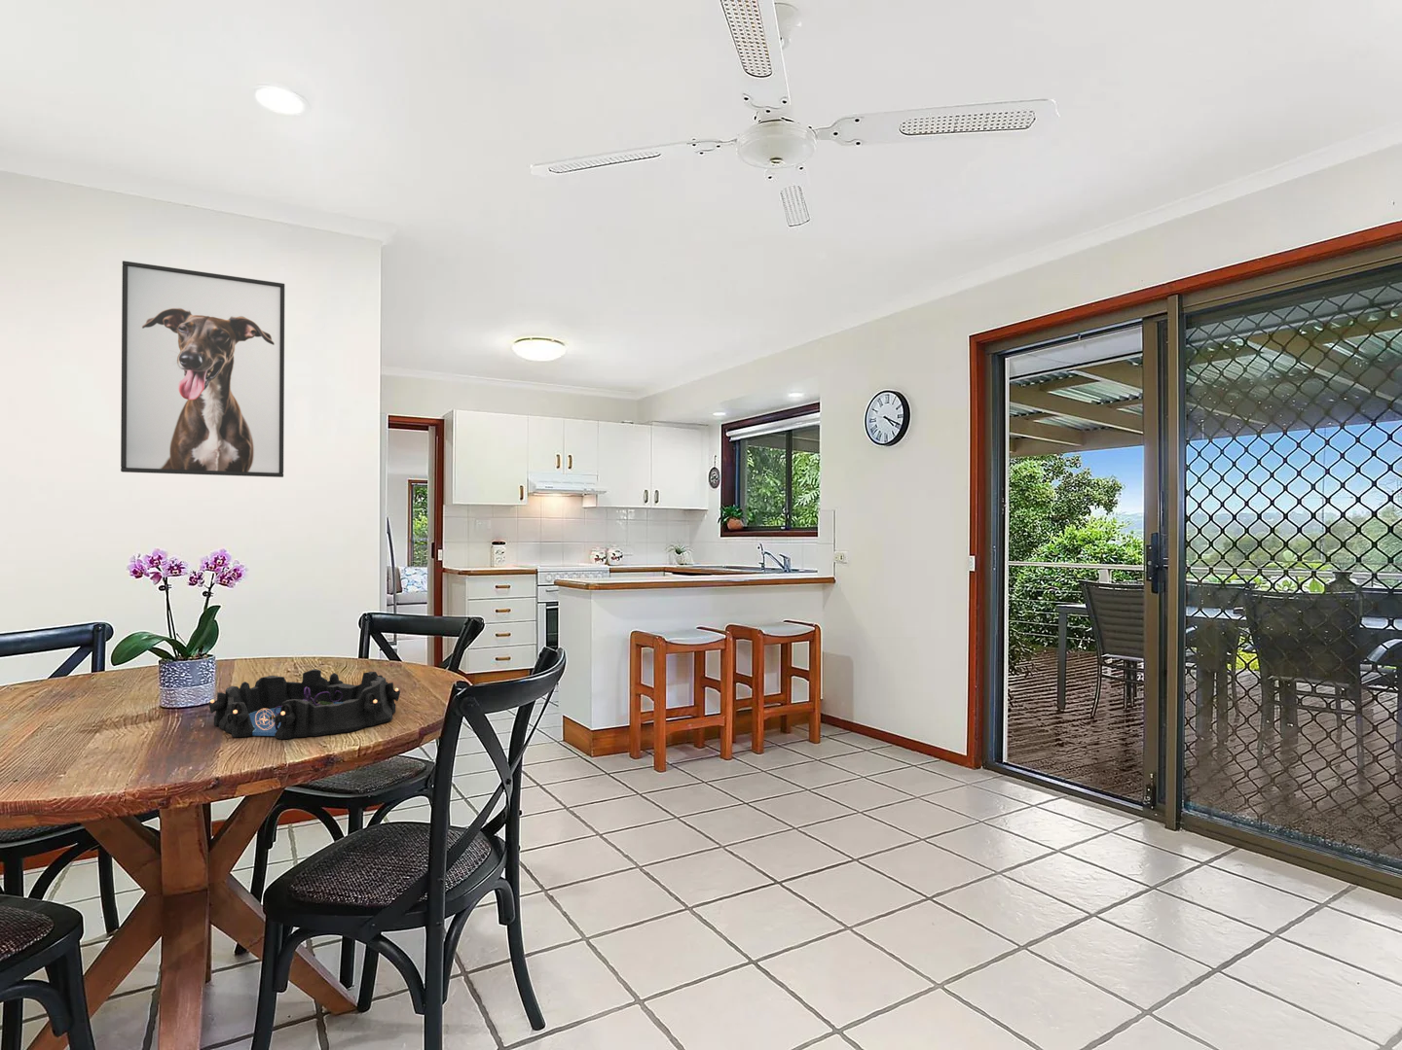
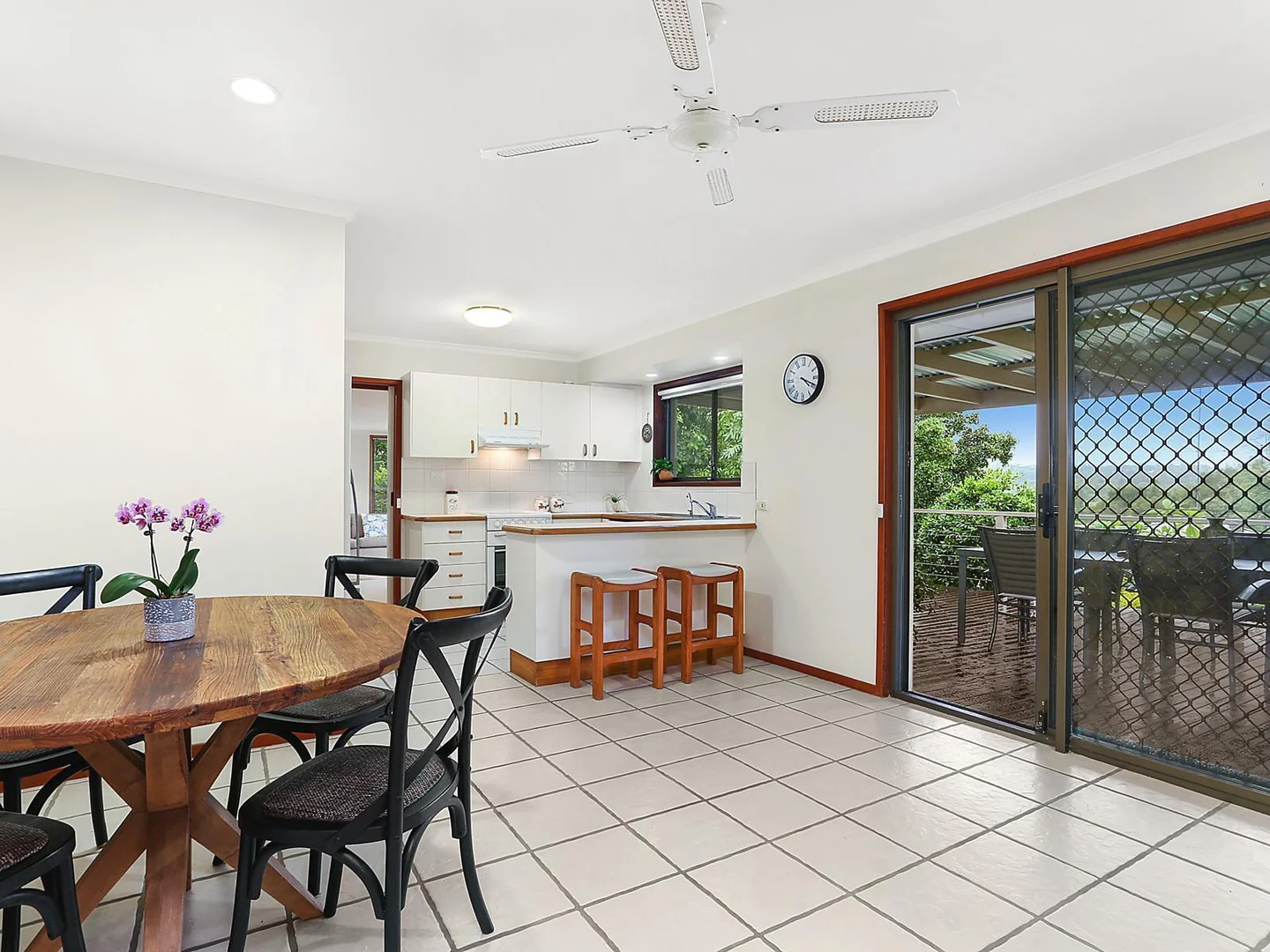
- decorative bowl (311, 698)
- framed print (206, 373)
